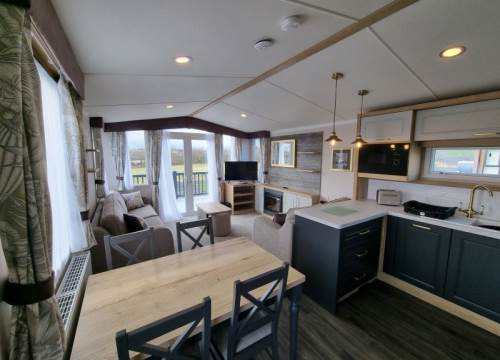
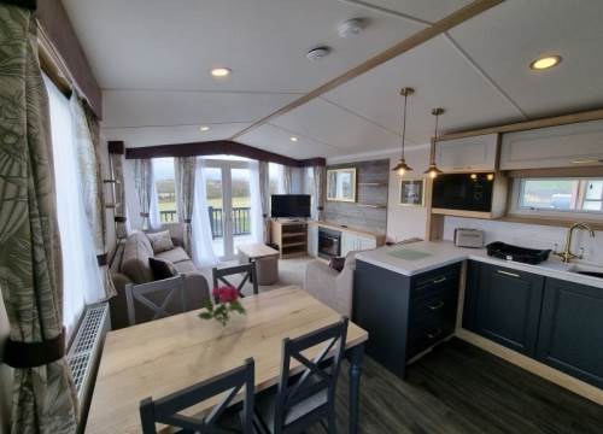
+ flower (224, 305)
